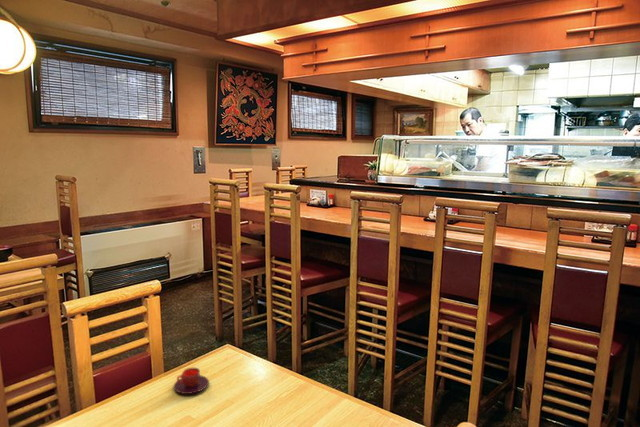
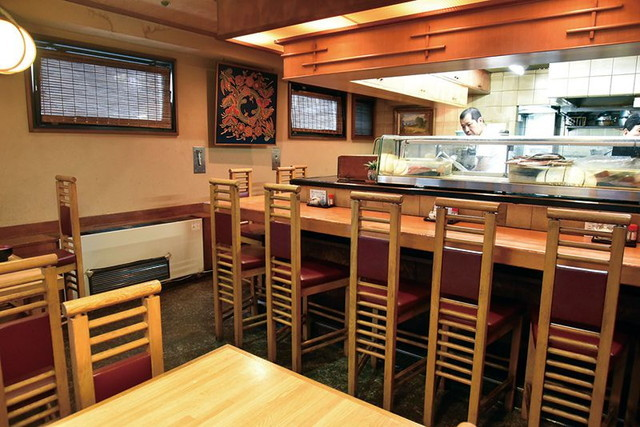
- teacup (191, 378)
